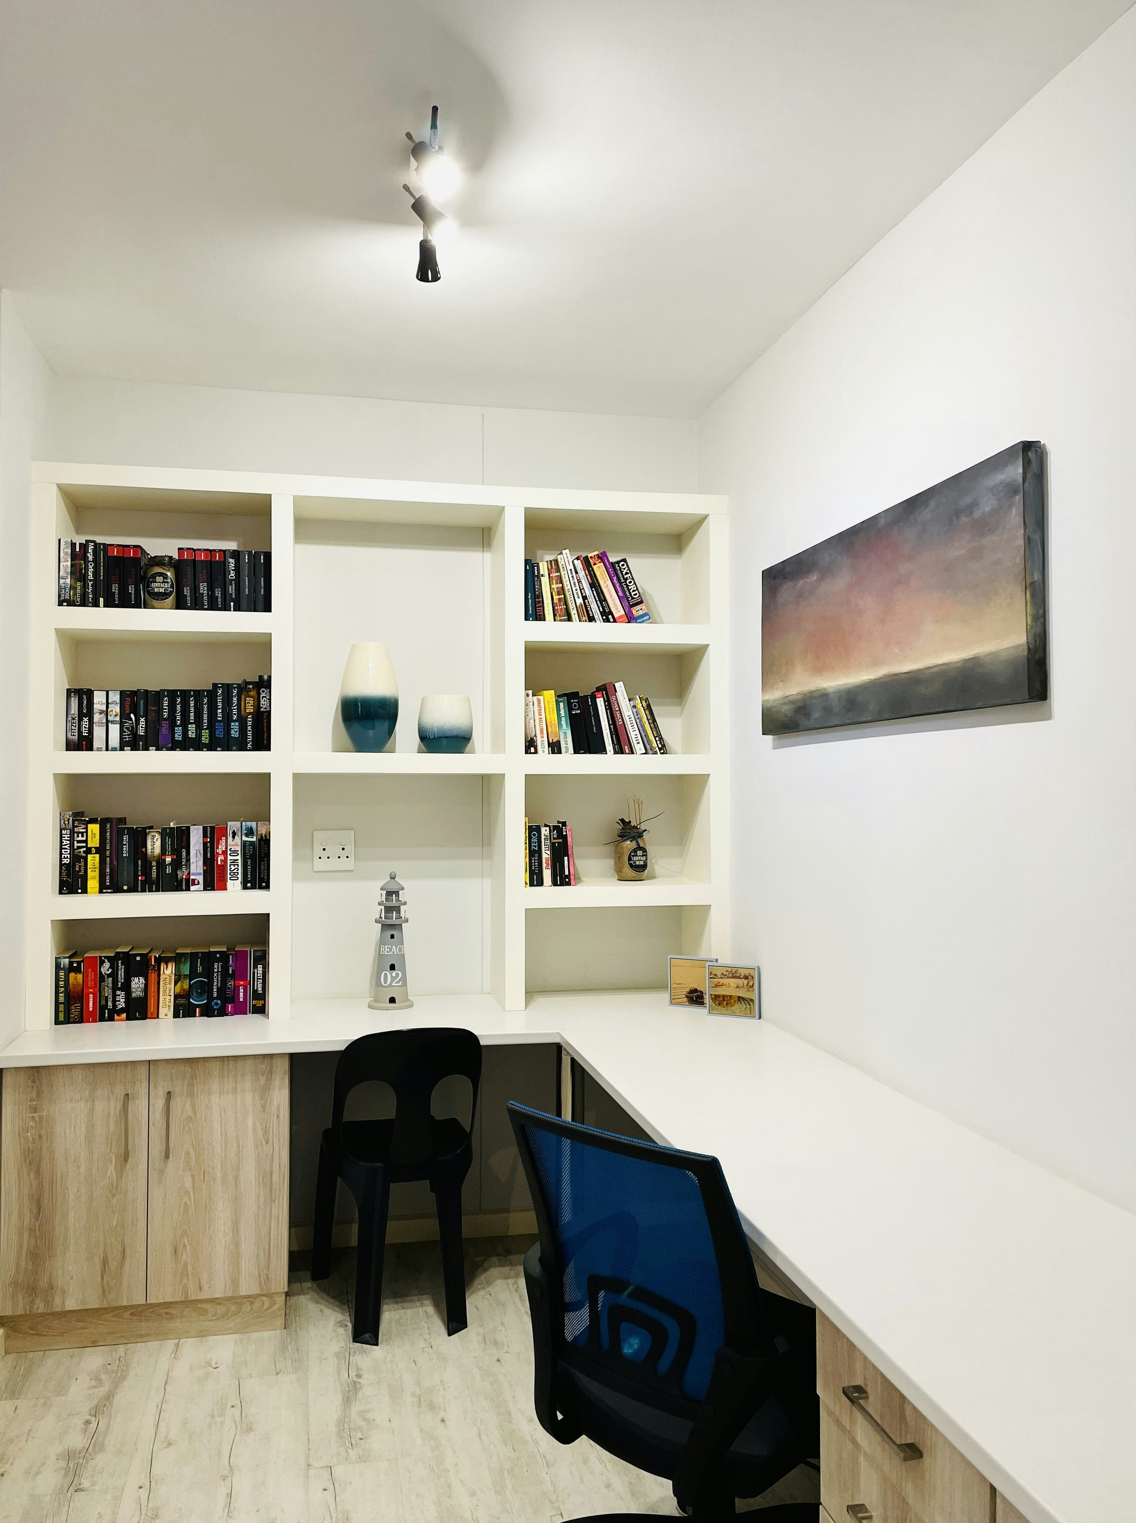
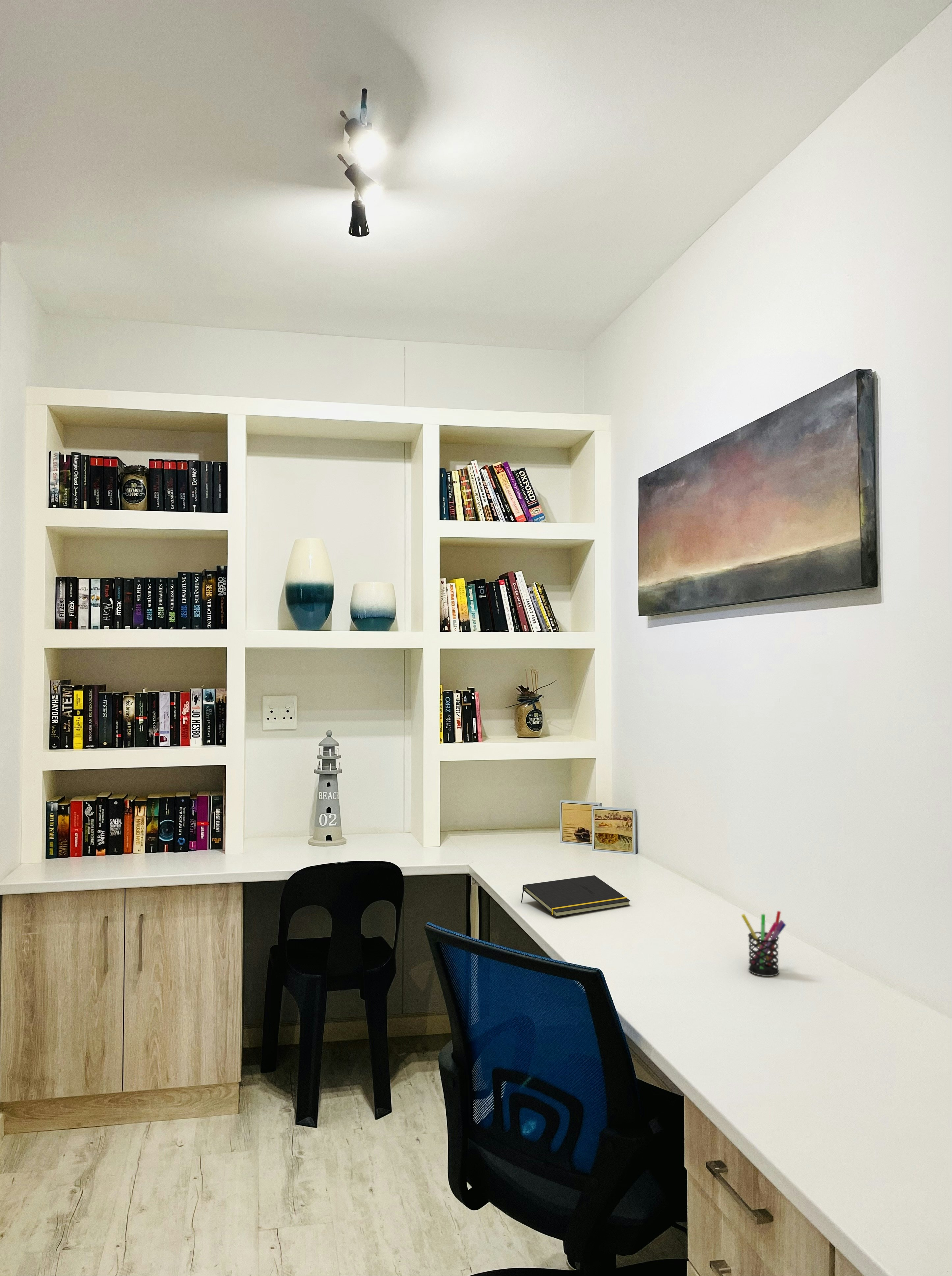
+ pen holder (765, 940)
+ notepad (576, 895)
